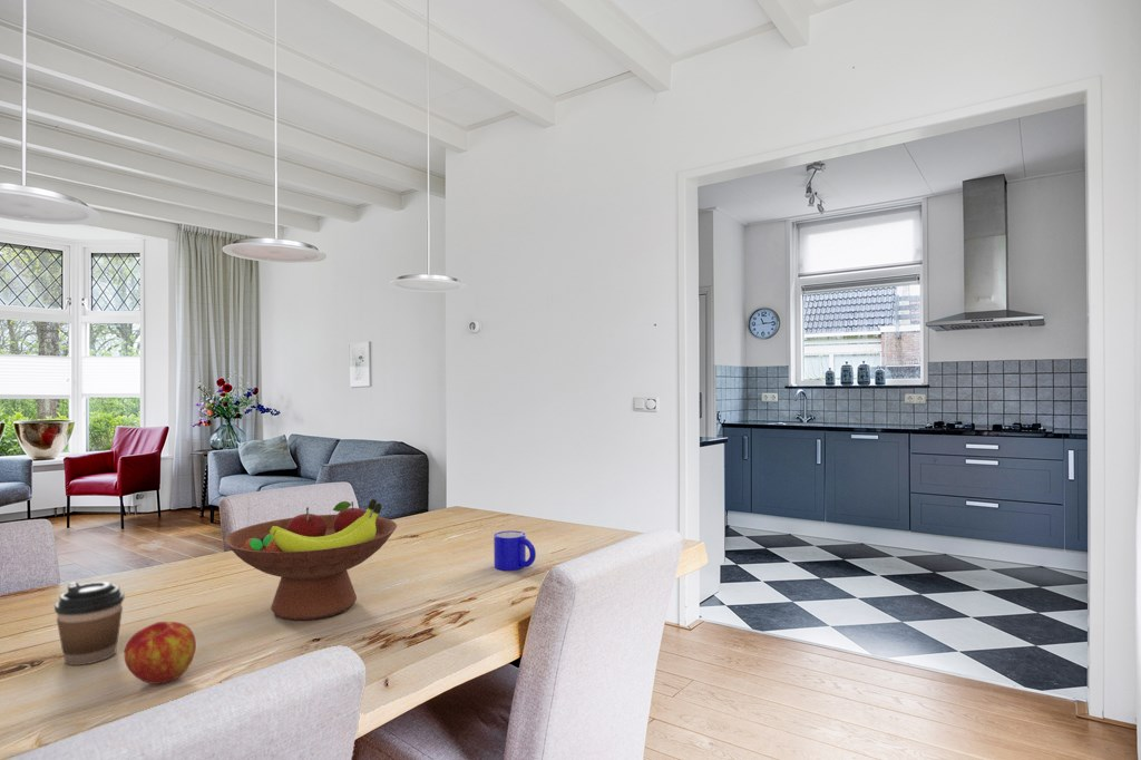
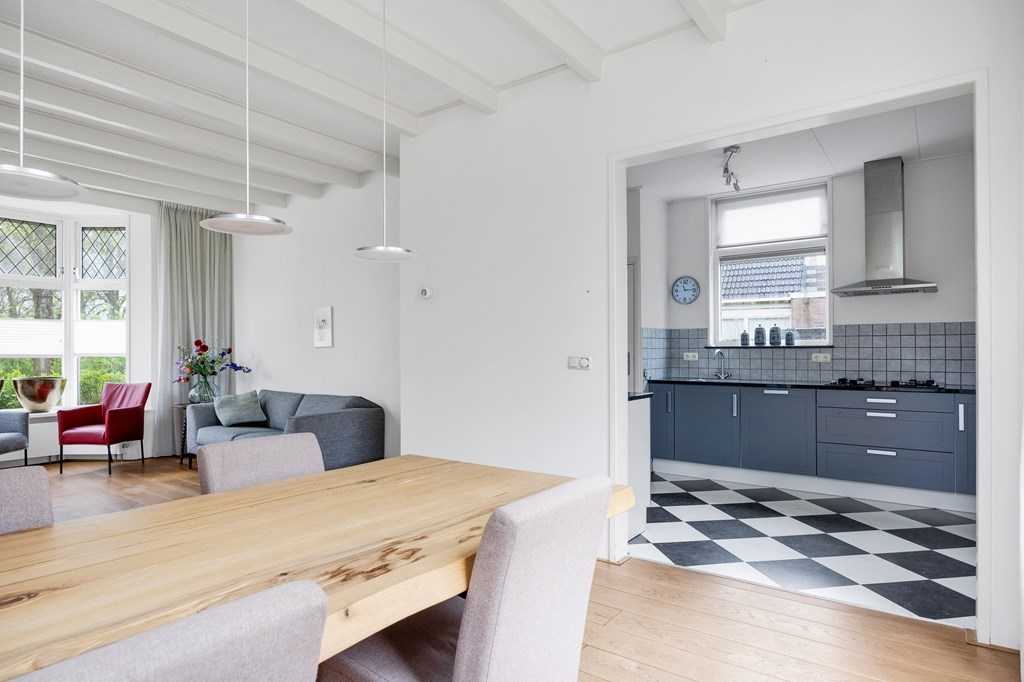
- fruit bowl (314, 554)
- coffee cup (90, 618)
- apple (160, 652)
- mug (516, 550)
